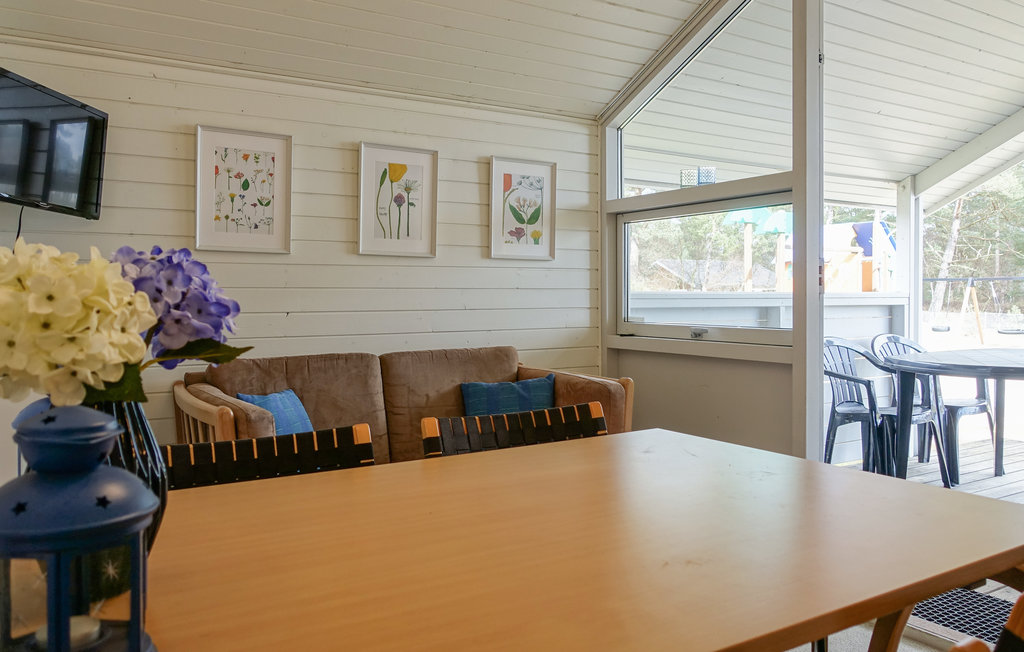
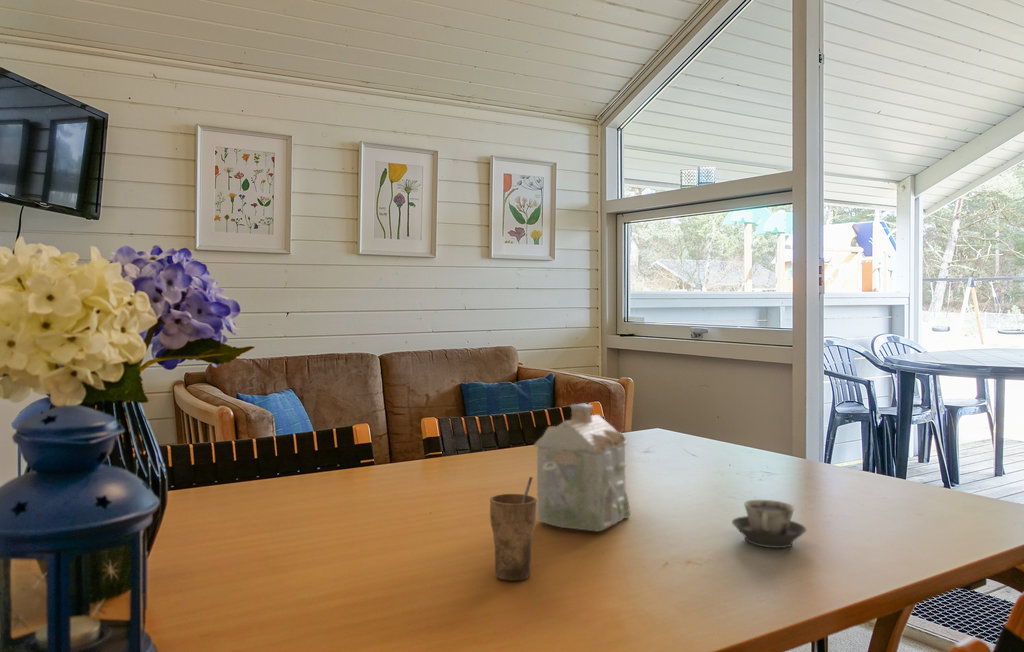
+ cup (513, 527)
+ teapot (586, 460)
+ cup (768, 523)
